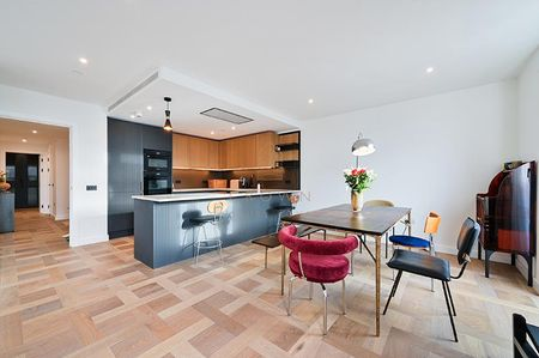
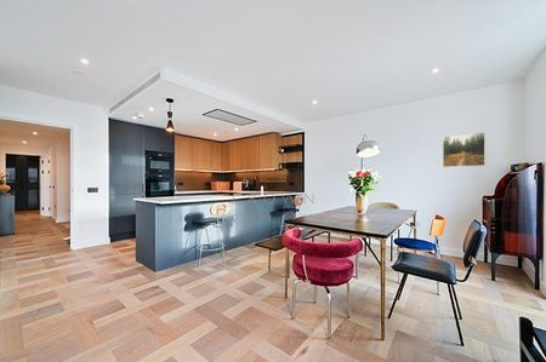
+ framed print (462, 150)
